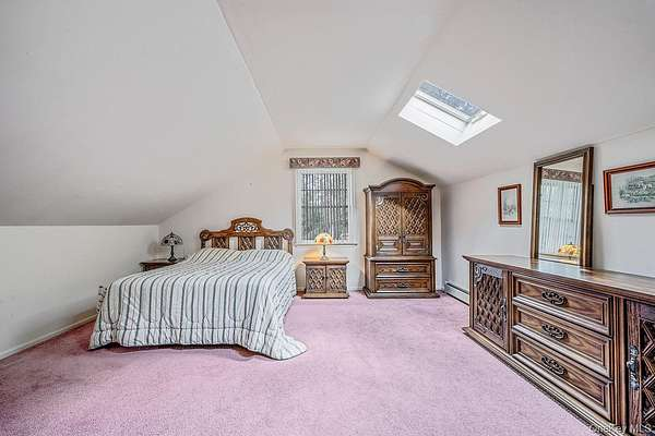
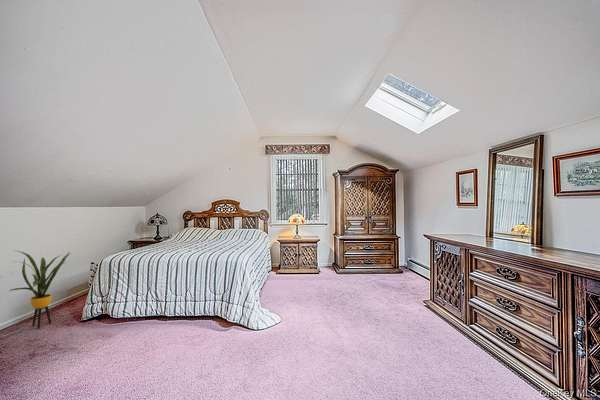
+ house plant (41, 287)
